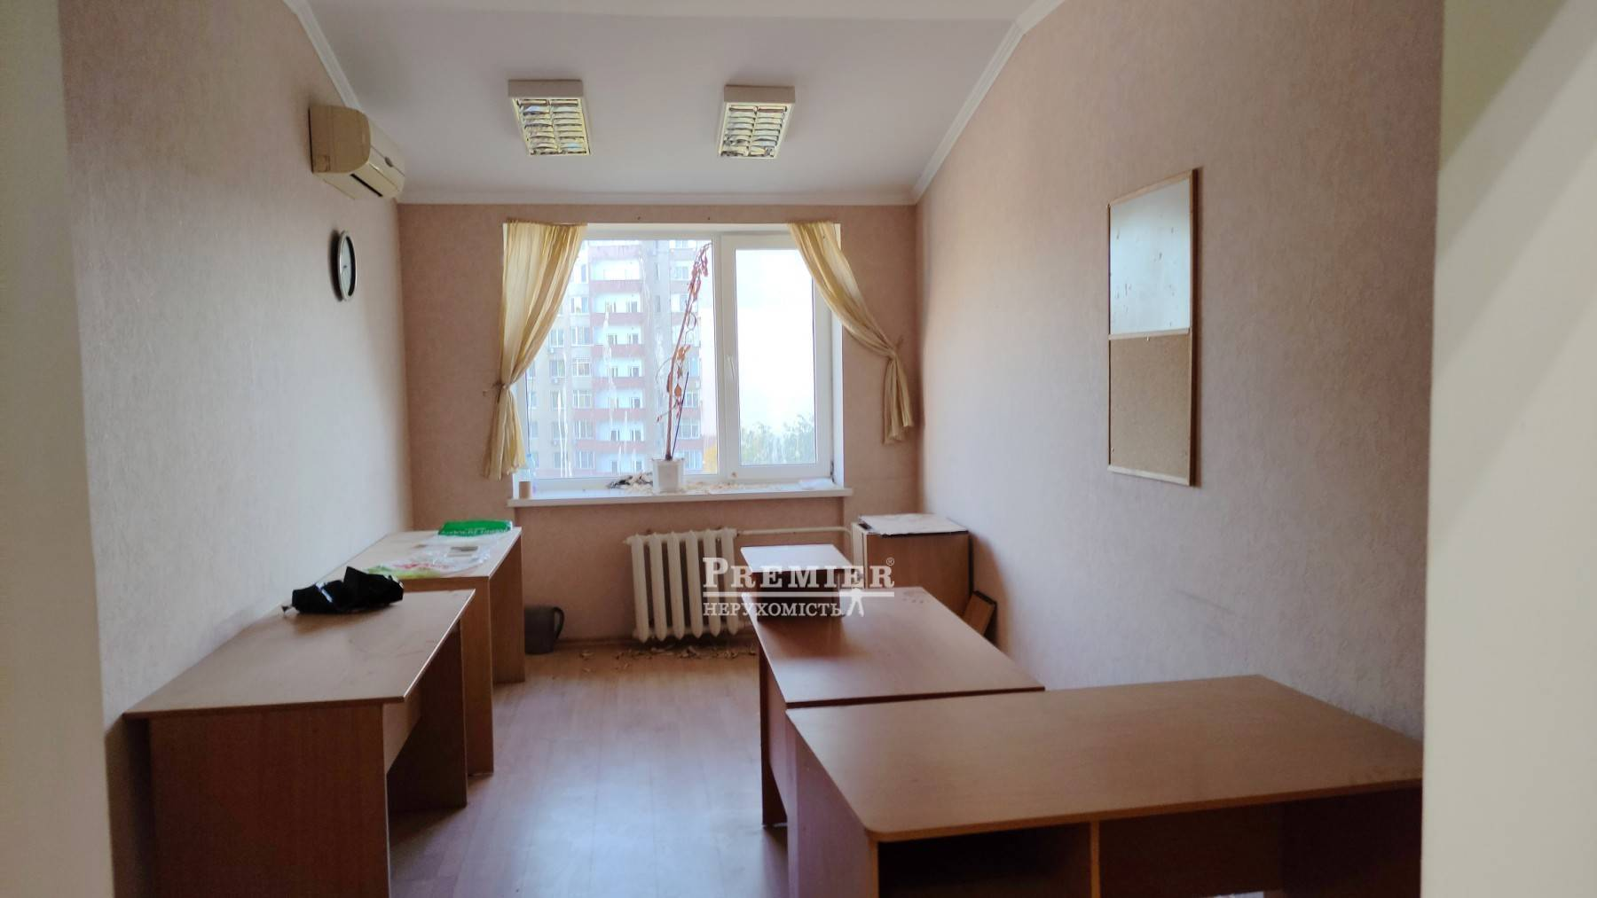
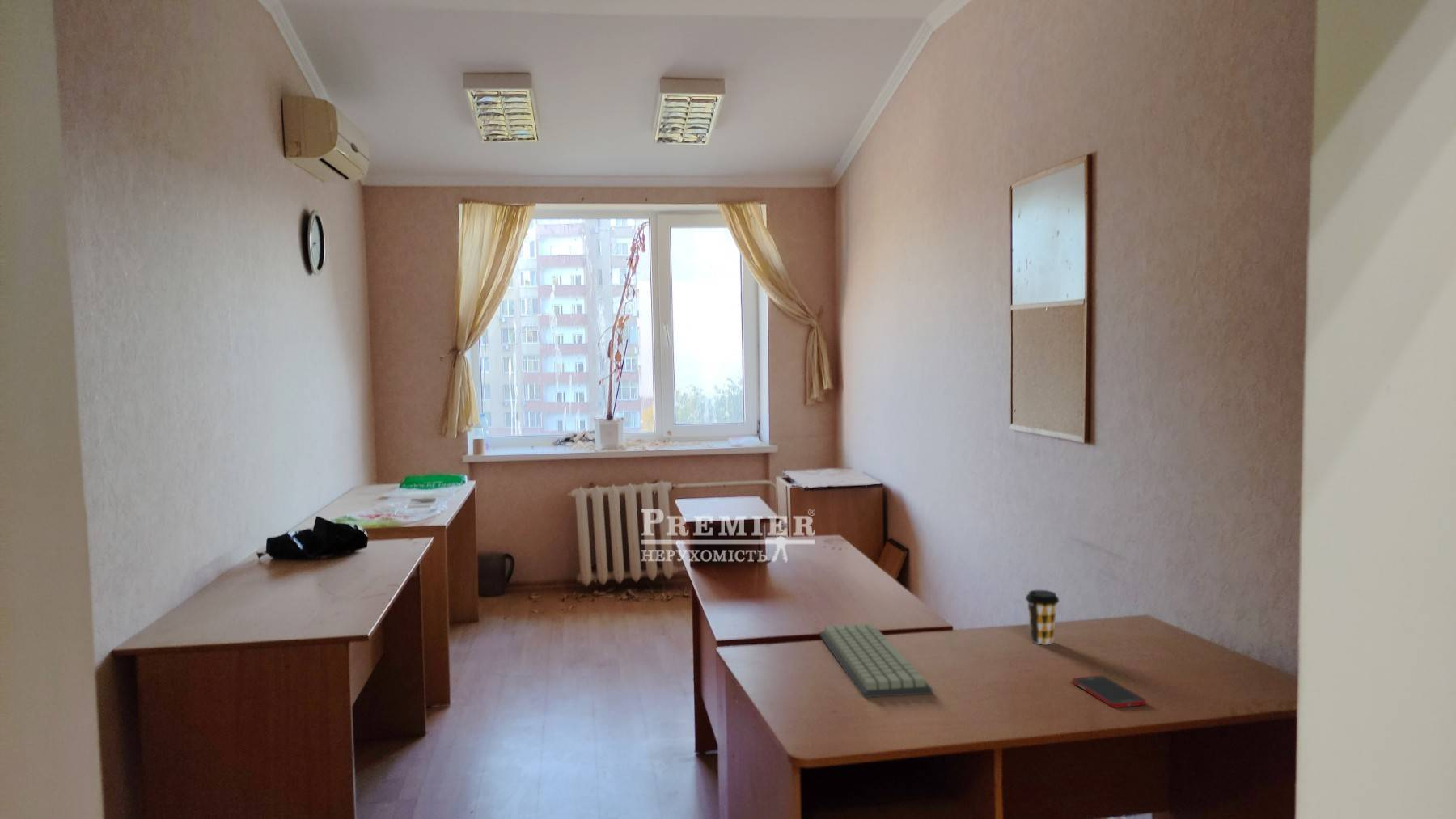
+ coffee cup (1042, 617)
+ keyboard (870, 656)
+ cell phone (1107, 691)
